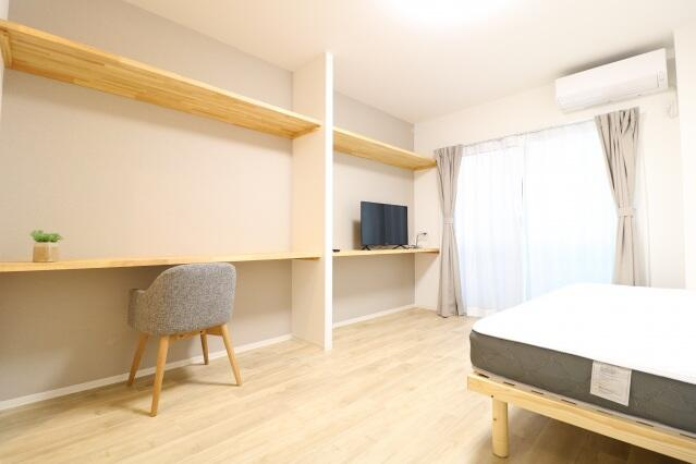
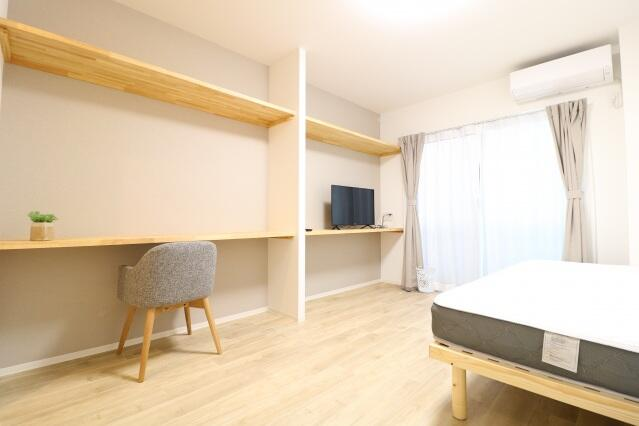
+ wastebasket (425, 279)
